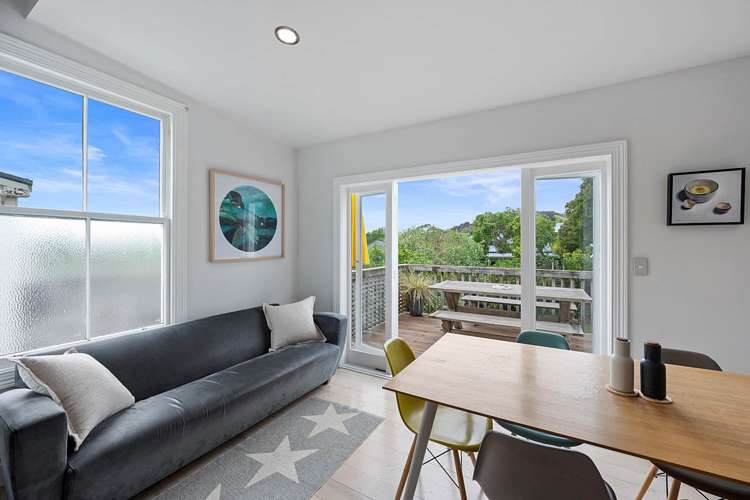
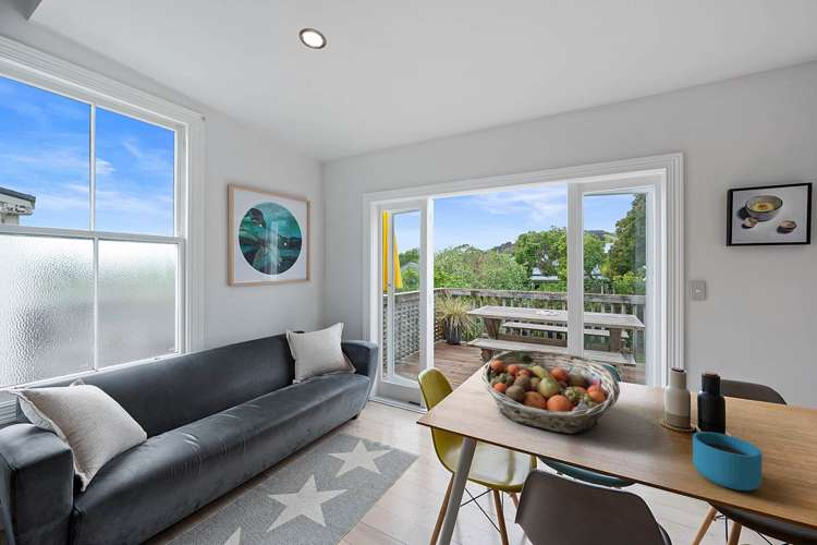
+ cup (724, 458)
+ fruit basket (545, 386)
